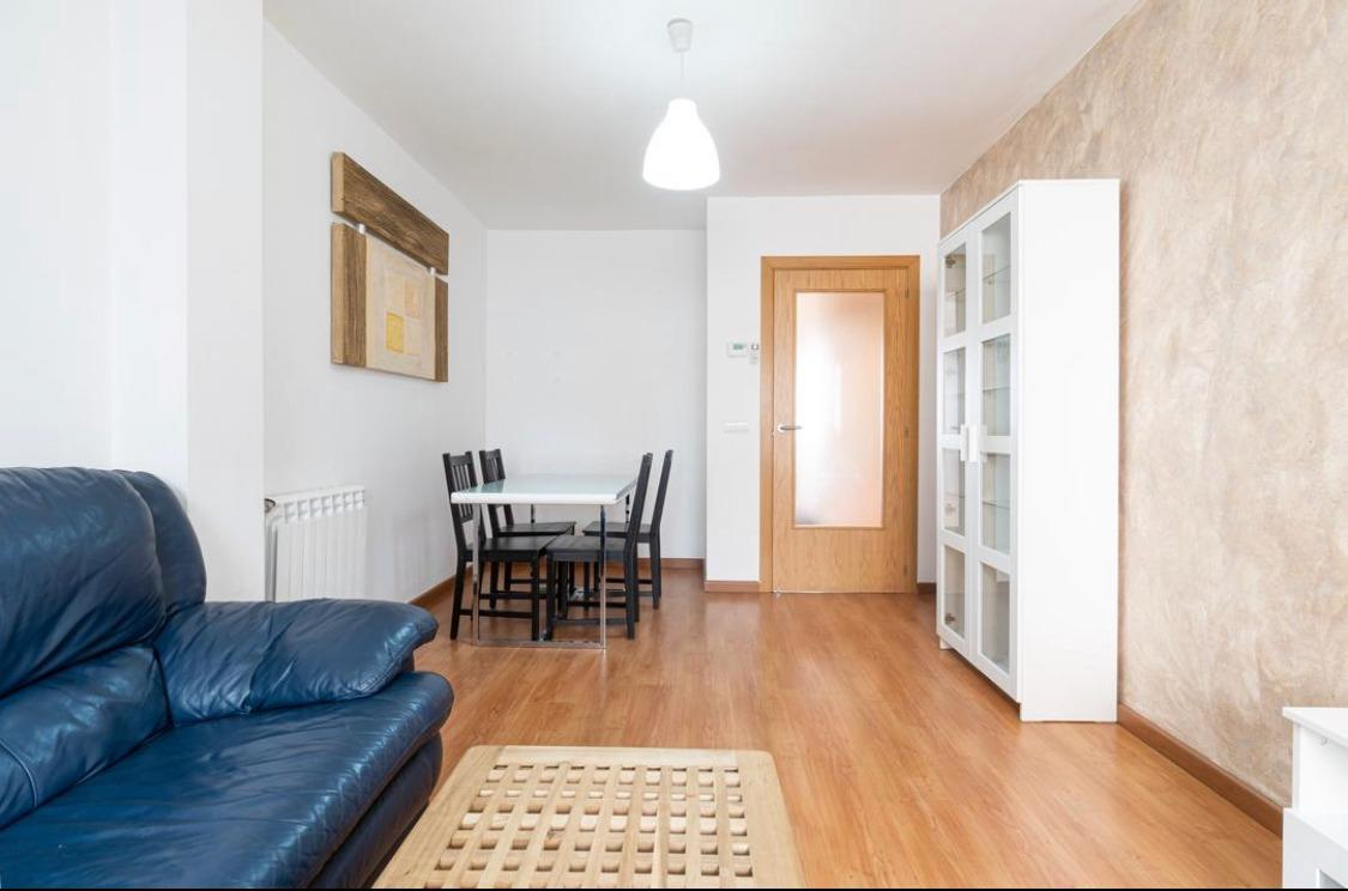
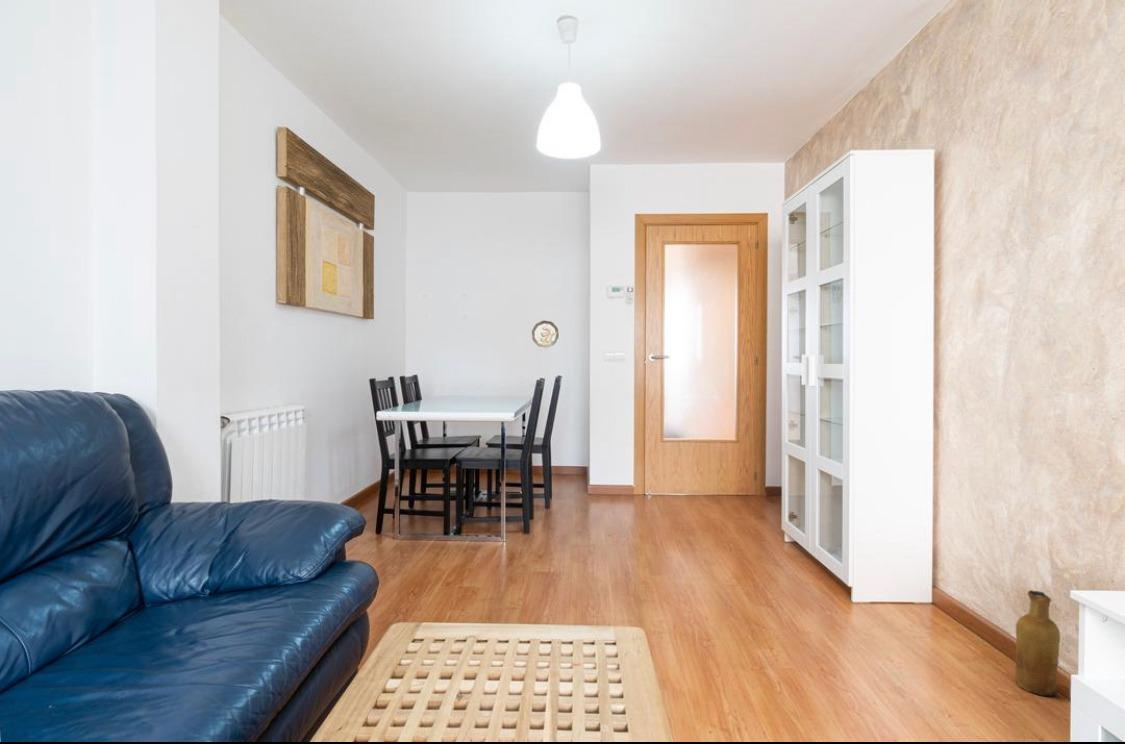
+ decorative plate (545, 334)
+ vase (1037, 640)
